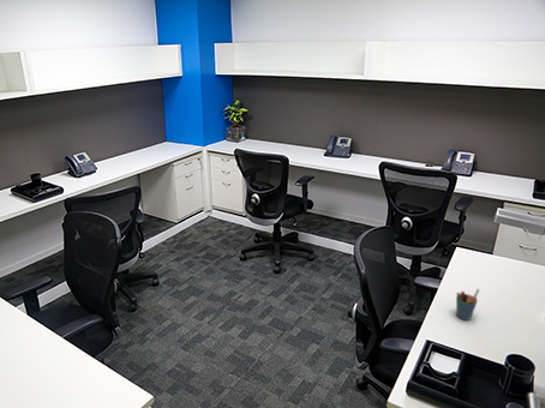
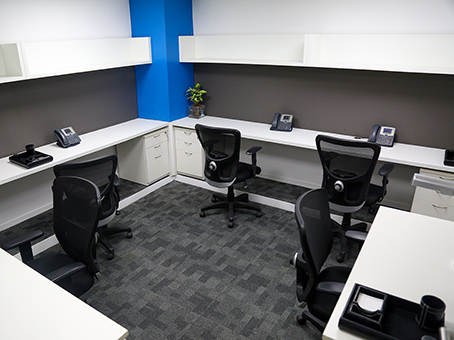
- pen holder (466, 302)
